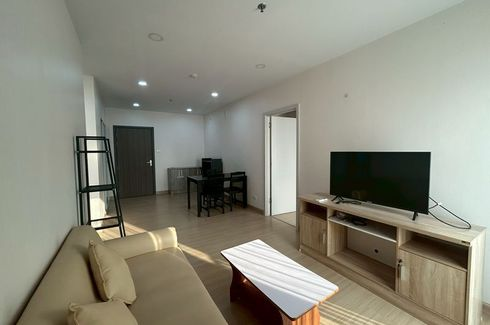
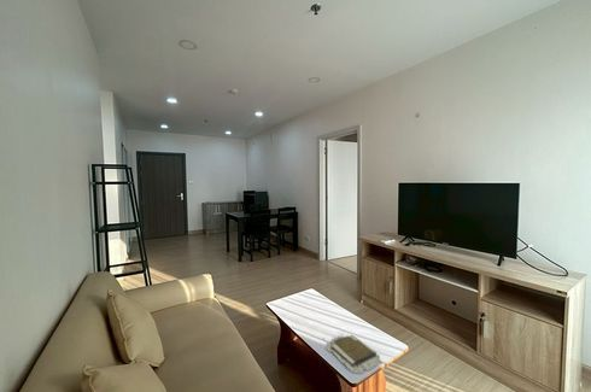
+ book (352, 346)
